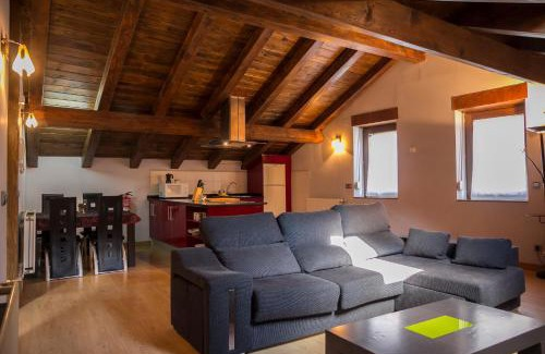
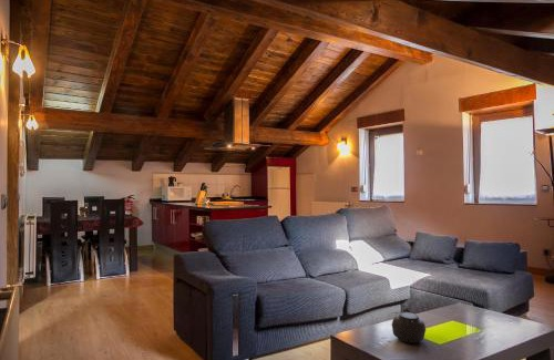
+ teapot (408, 326)
